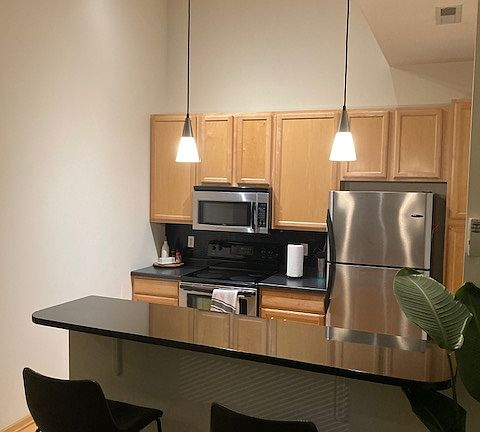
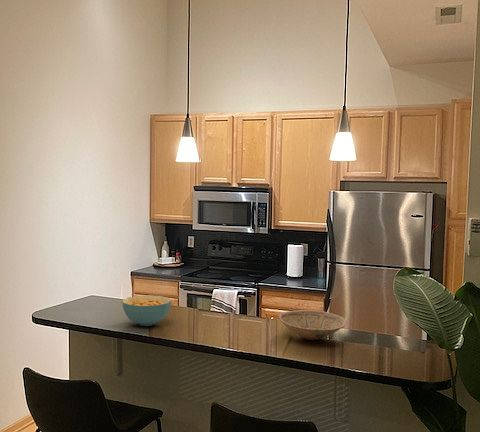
+ cereal bowl (146, 312)
+ bowl (311, 328)
